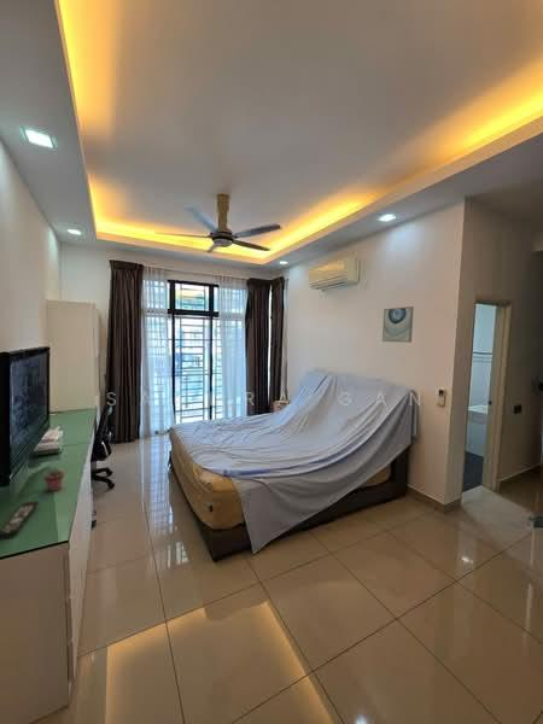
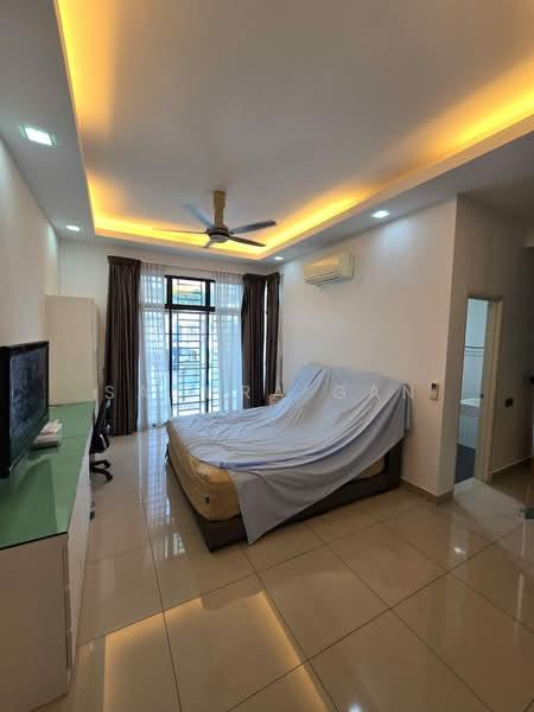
- wall art (397, 325)
- remote control (19, 518)
- potted succulent (54, 478)
